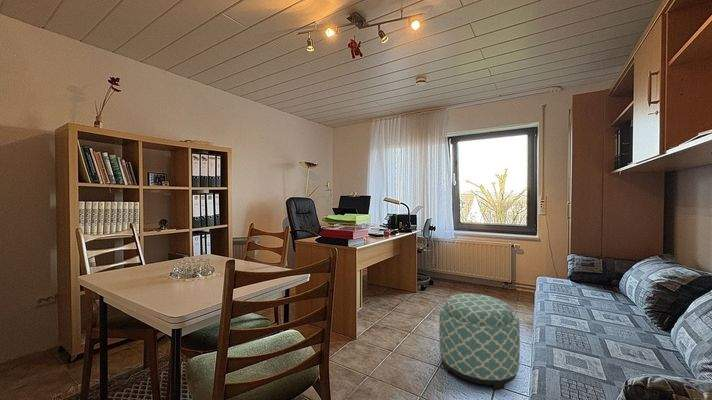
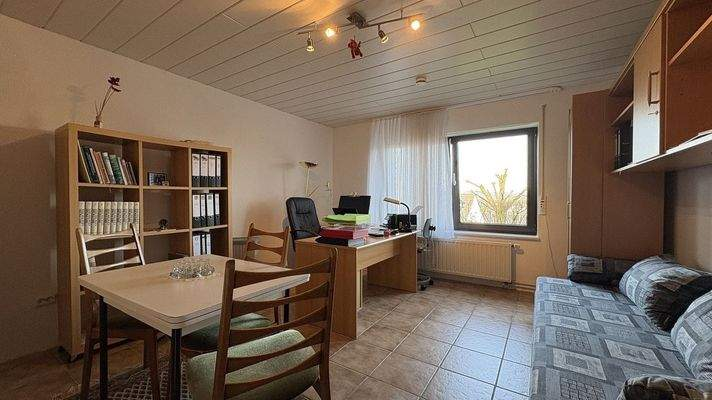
- ottoman (477, 334)
